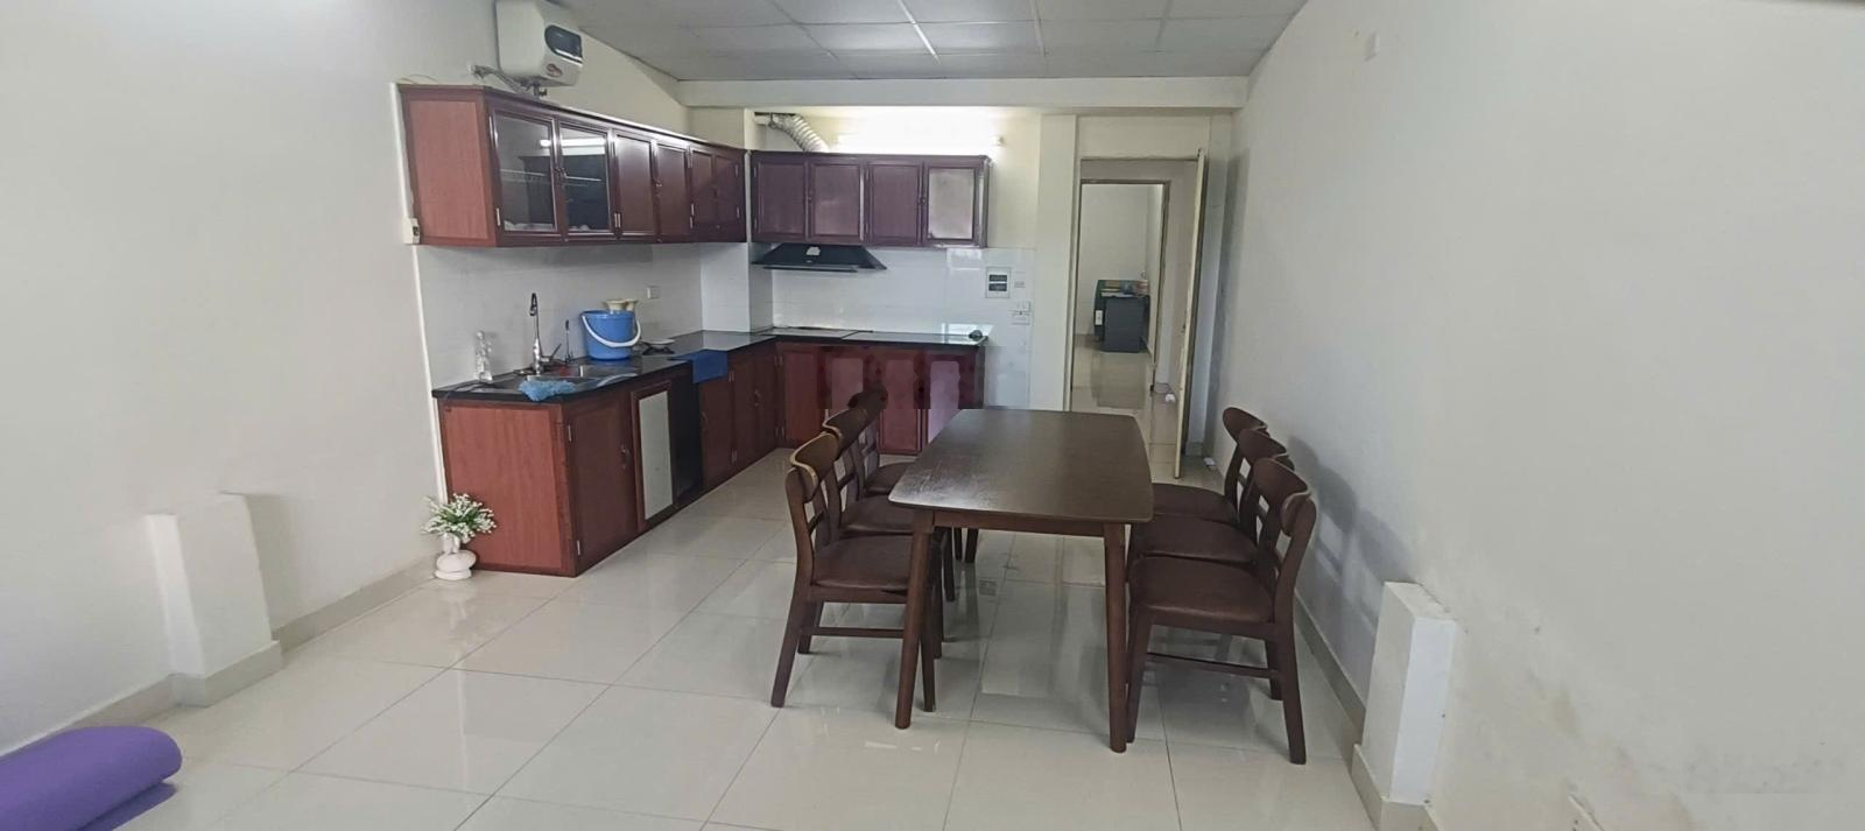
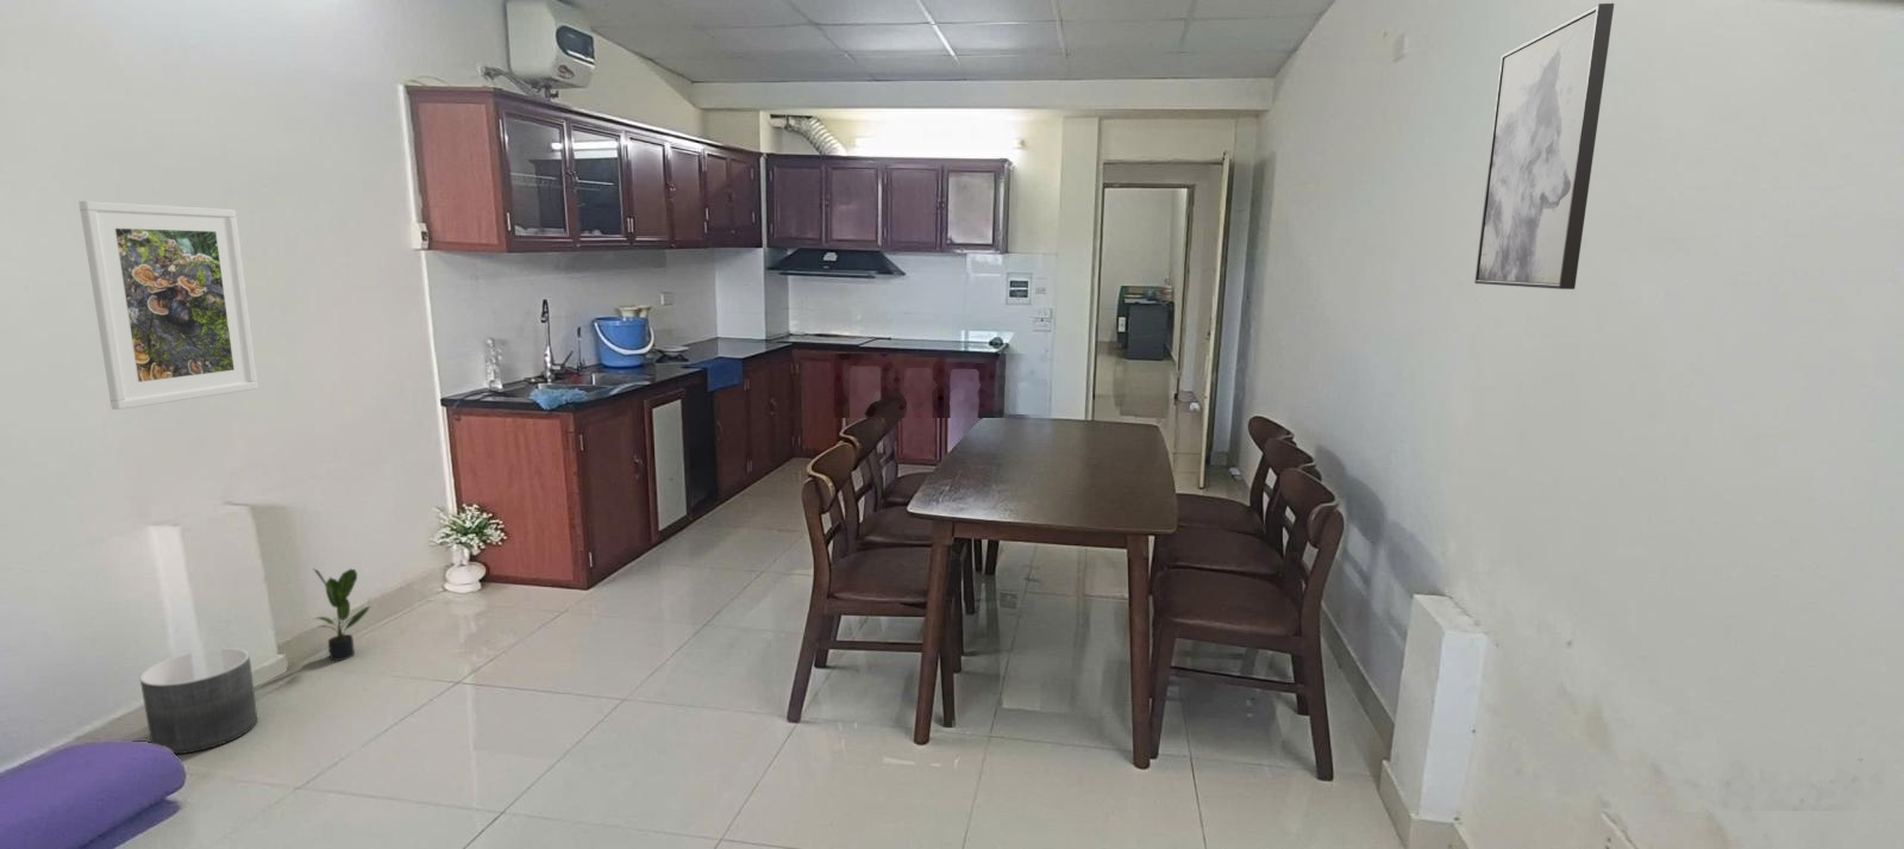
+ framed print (176, 304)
+ potted plant (345, 611)
+ planter (202, 698)
+ wall art (1535, 162)
